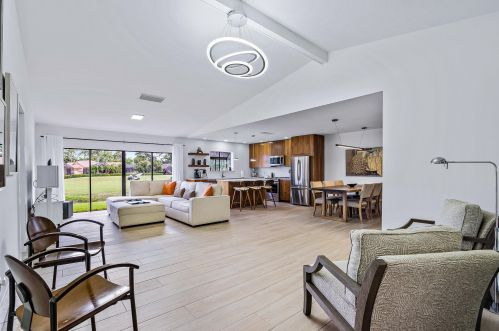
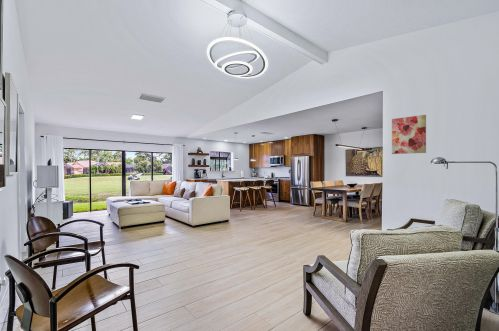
+ wall art (408, 135)
